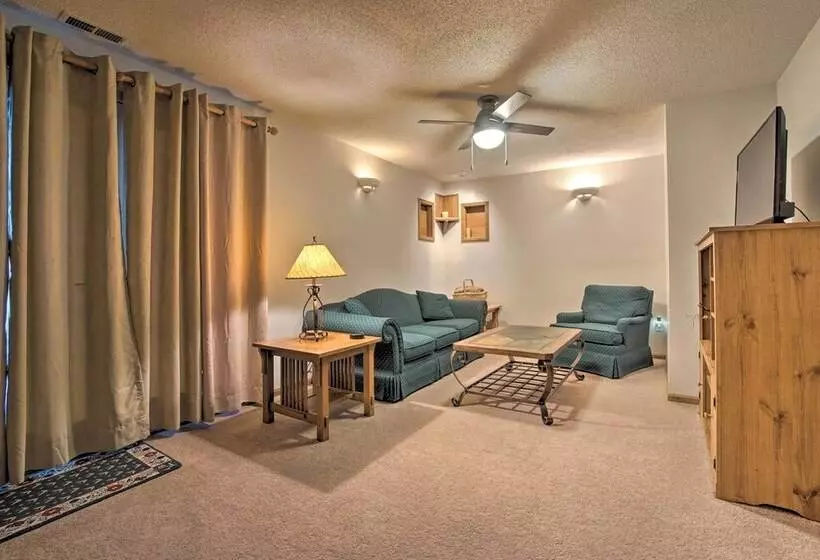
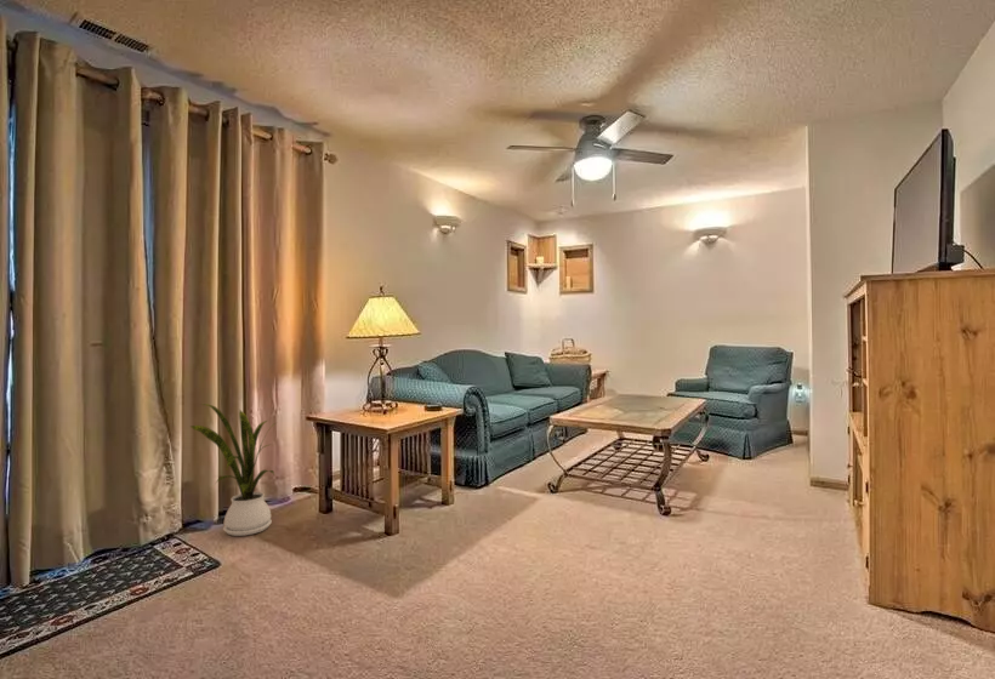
+ house plant (241, 464)
